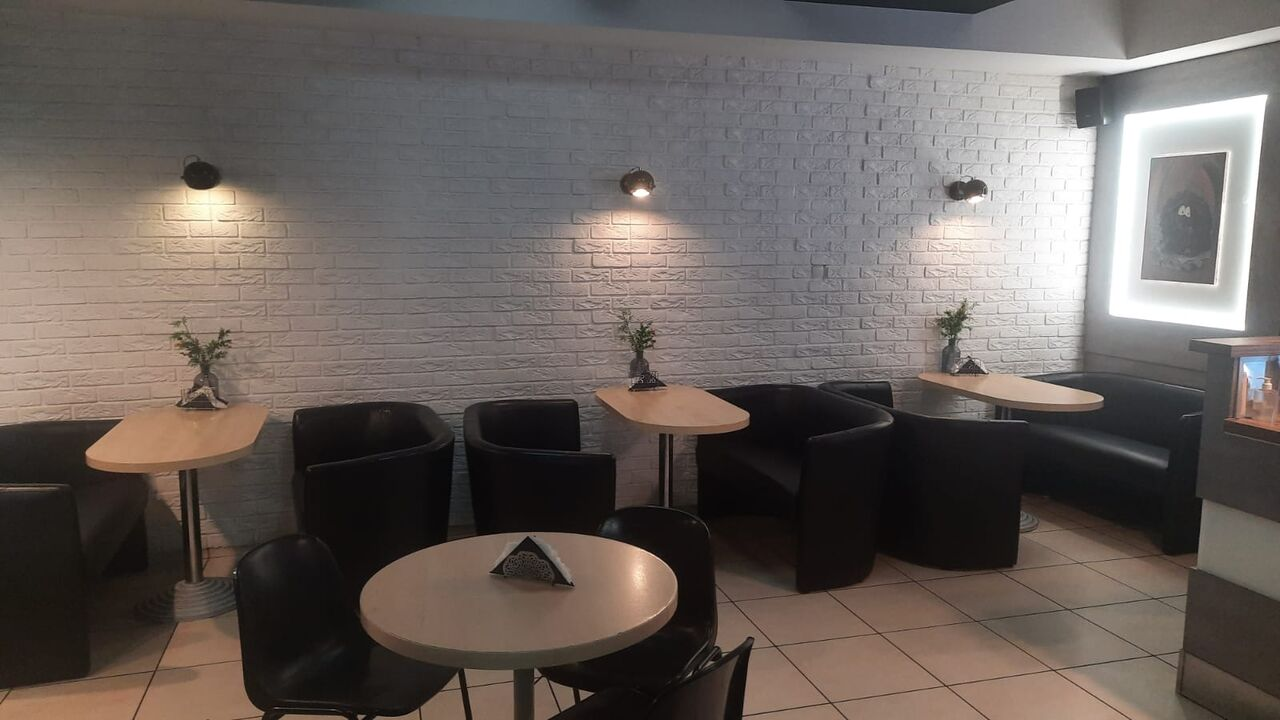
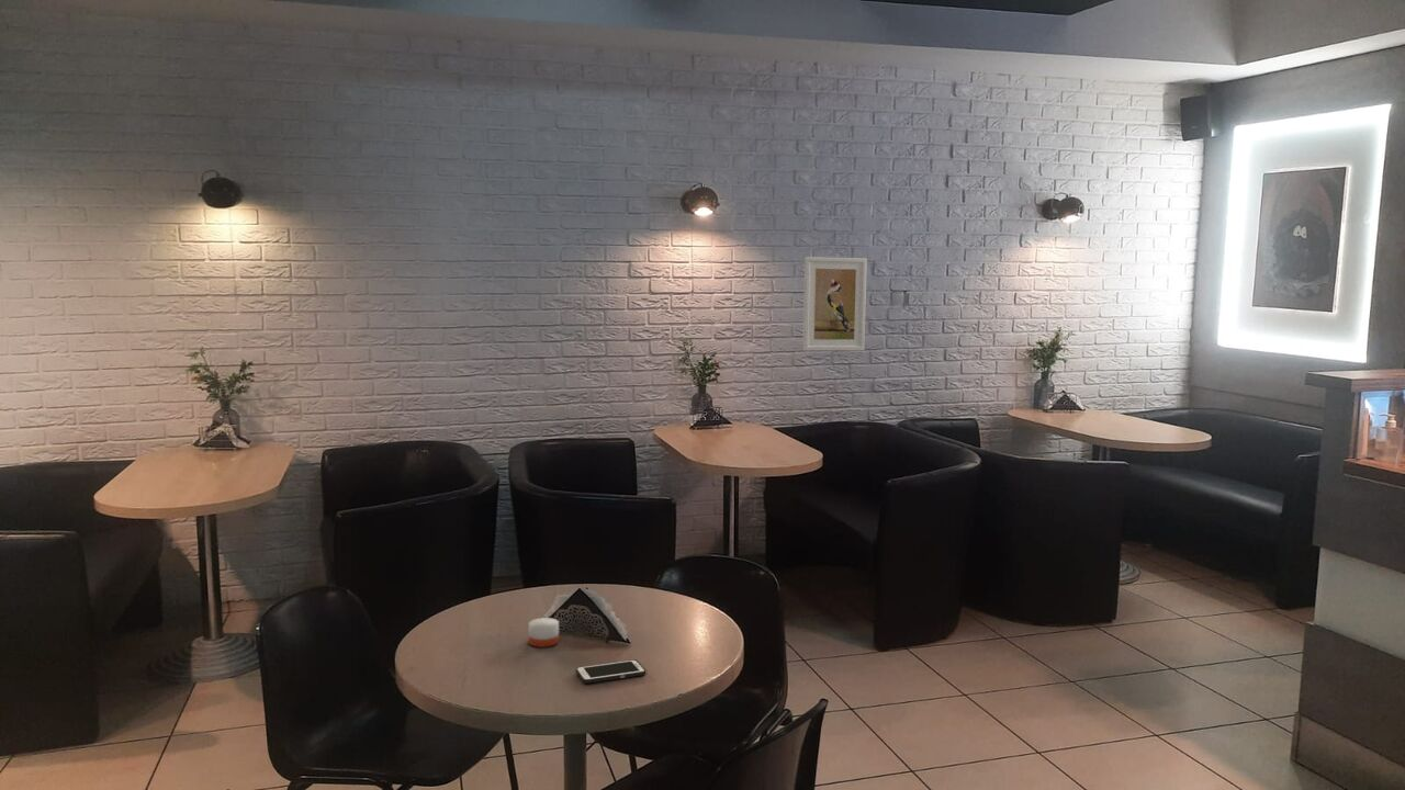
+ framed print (834, 304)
+ candle (543, 621)
+ cell phone (610, 670)
